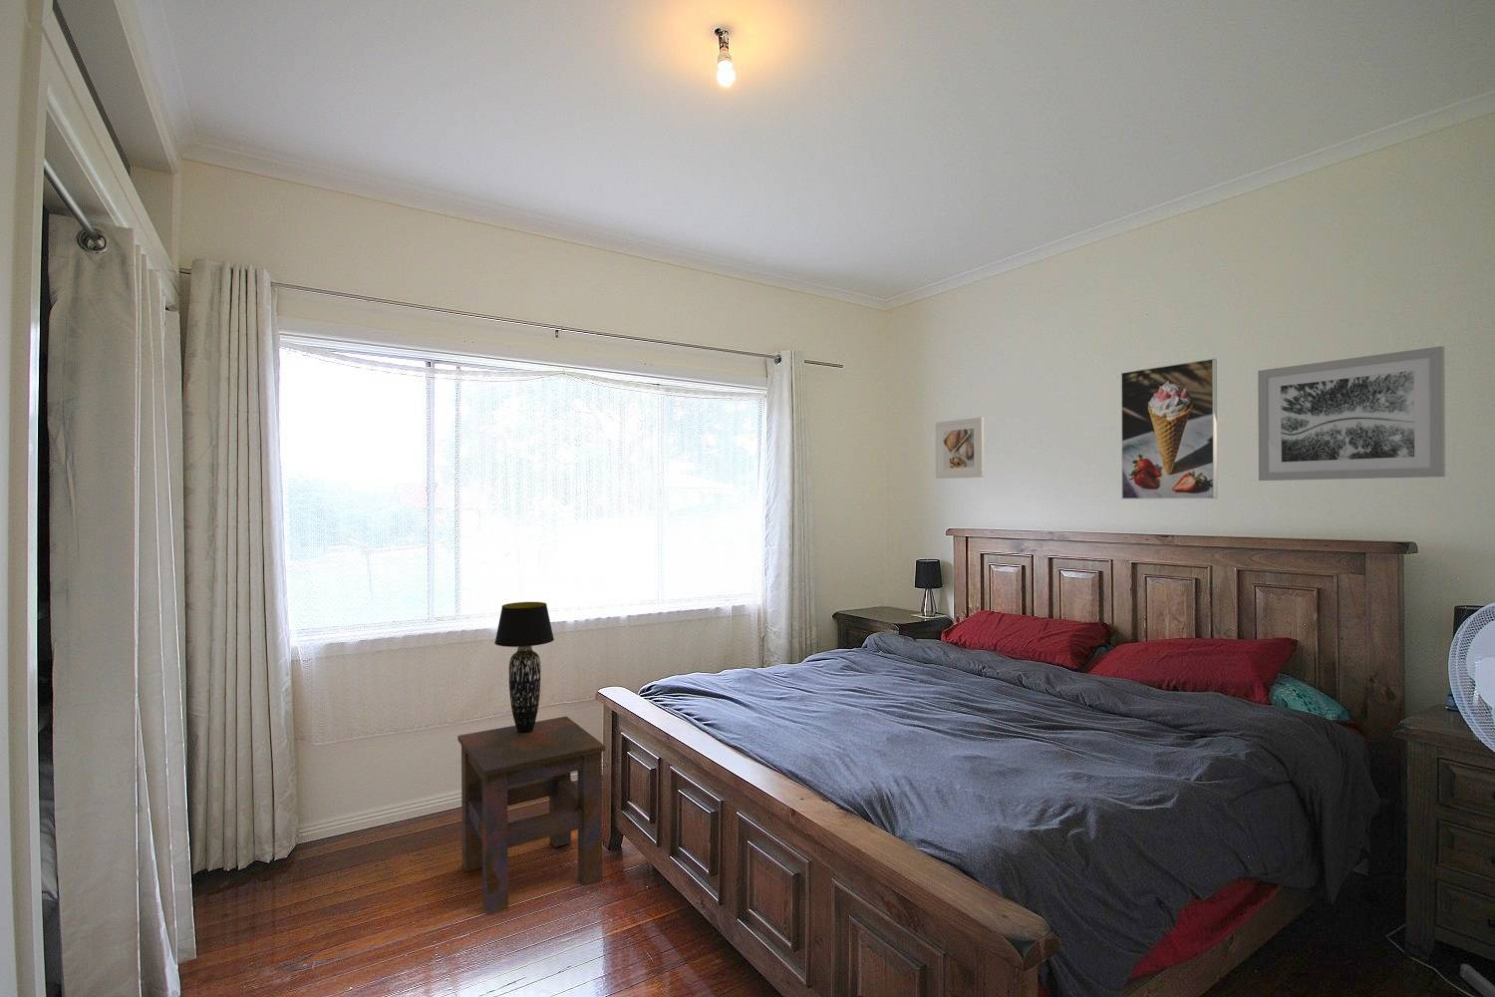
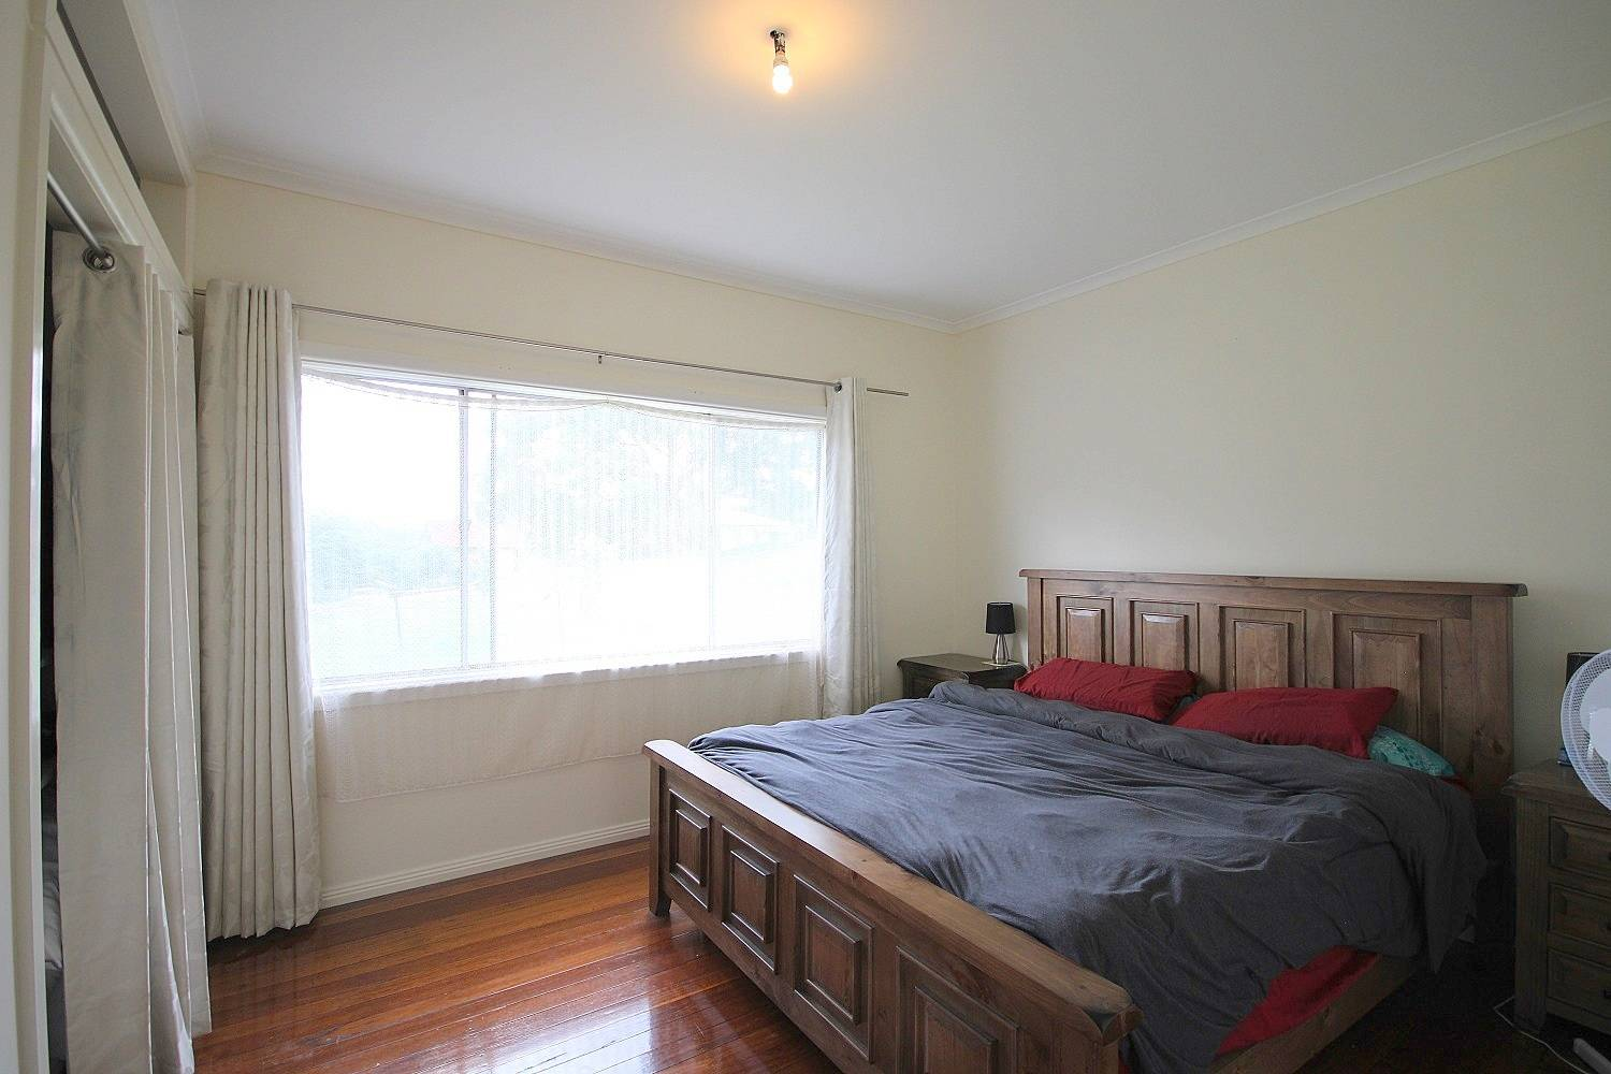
- side table (528, 800)
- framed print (959, 448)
- table lamp (524, 667)
- wall art (1344, 418)
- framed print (1166, 432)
